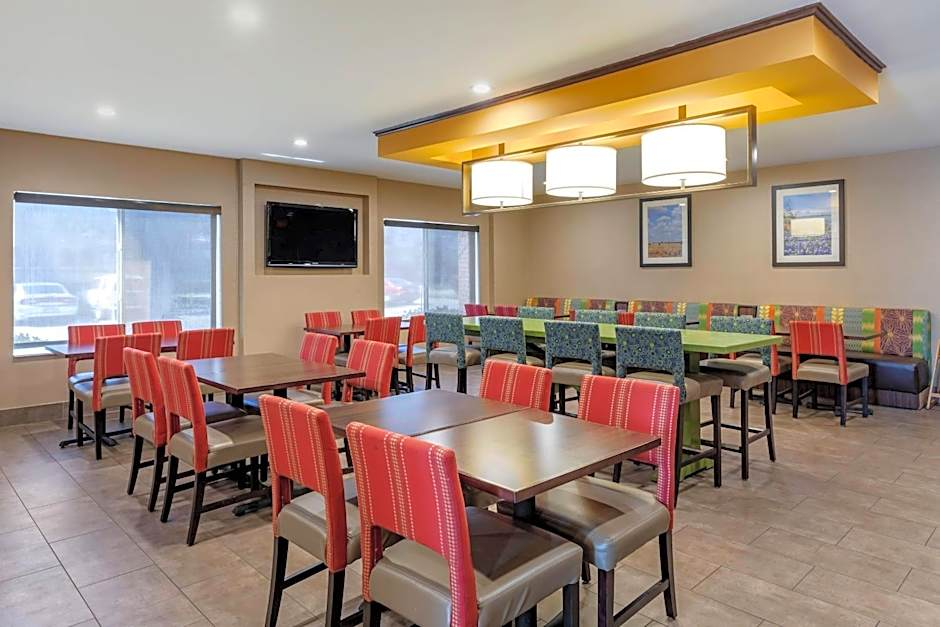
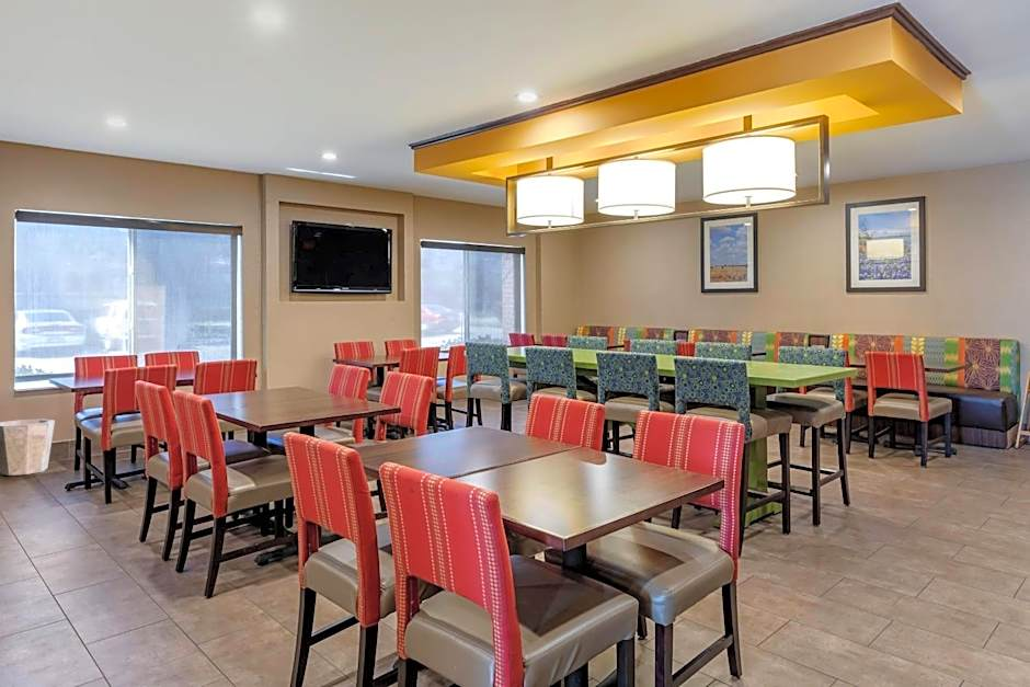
+ waste bin (23, 446)
